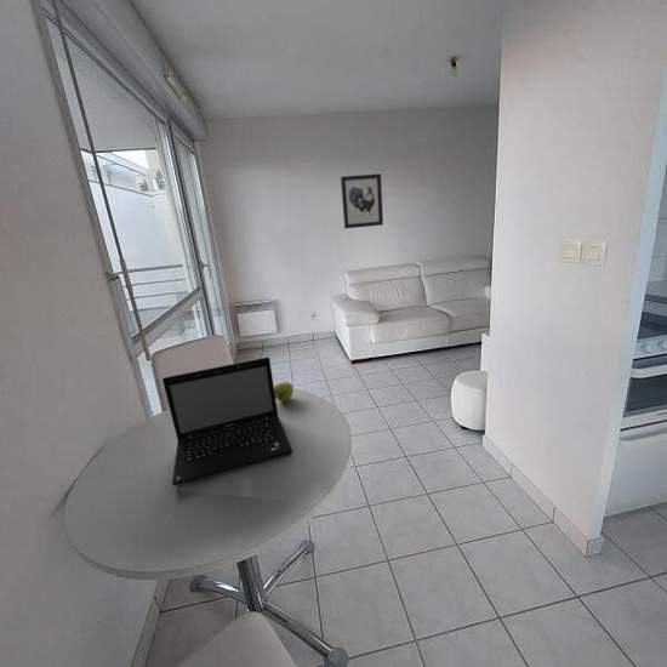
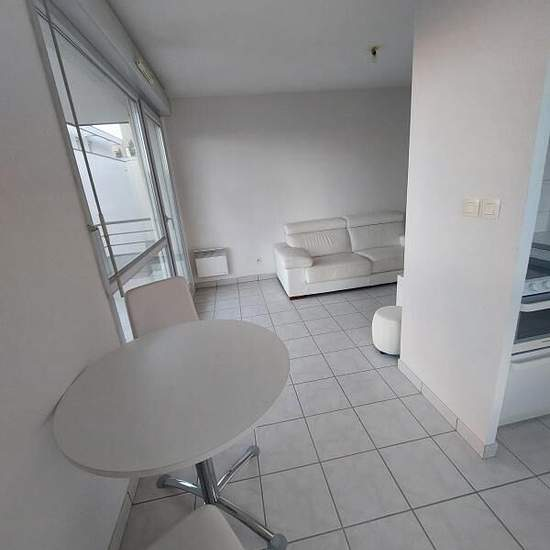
- apple (283, 390)
- laptop (226, 416)
- wall art (361, 201)
